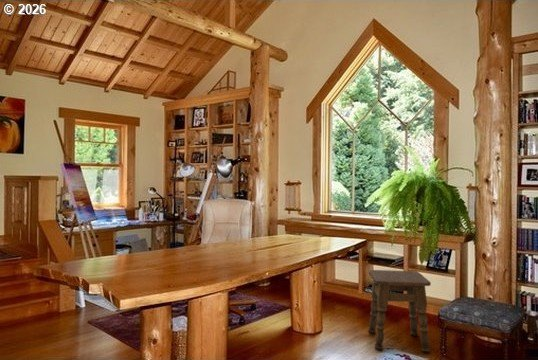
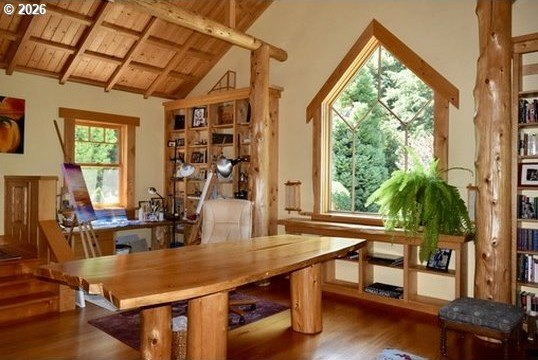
- side table (399, 301)
